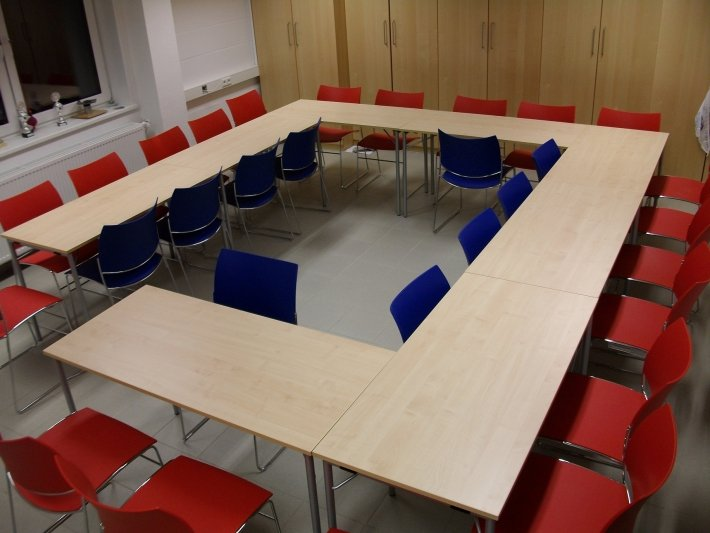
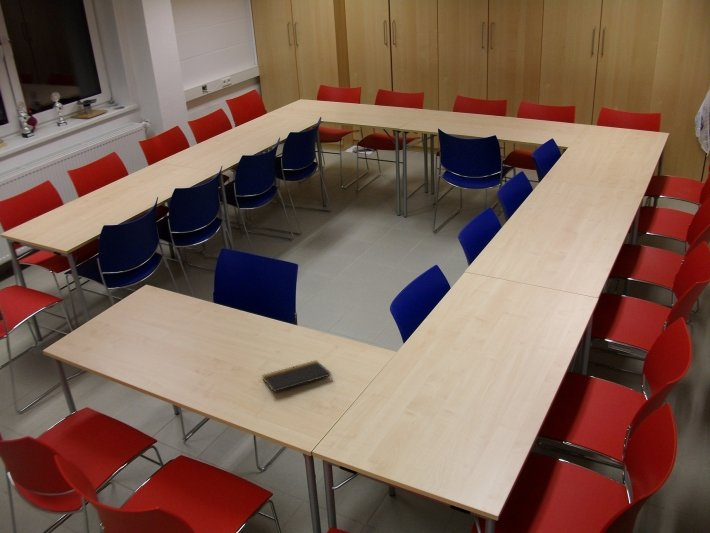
+ notepad (295, 375)
